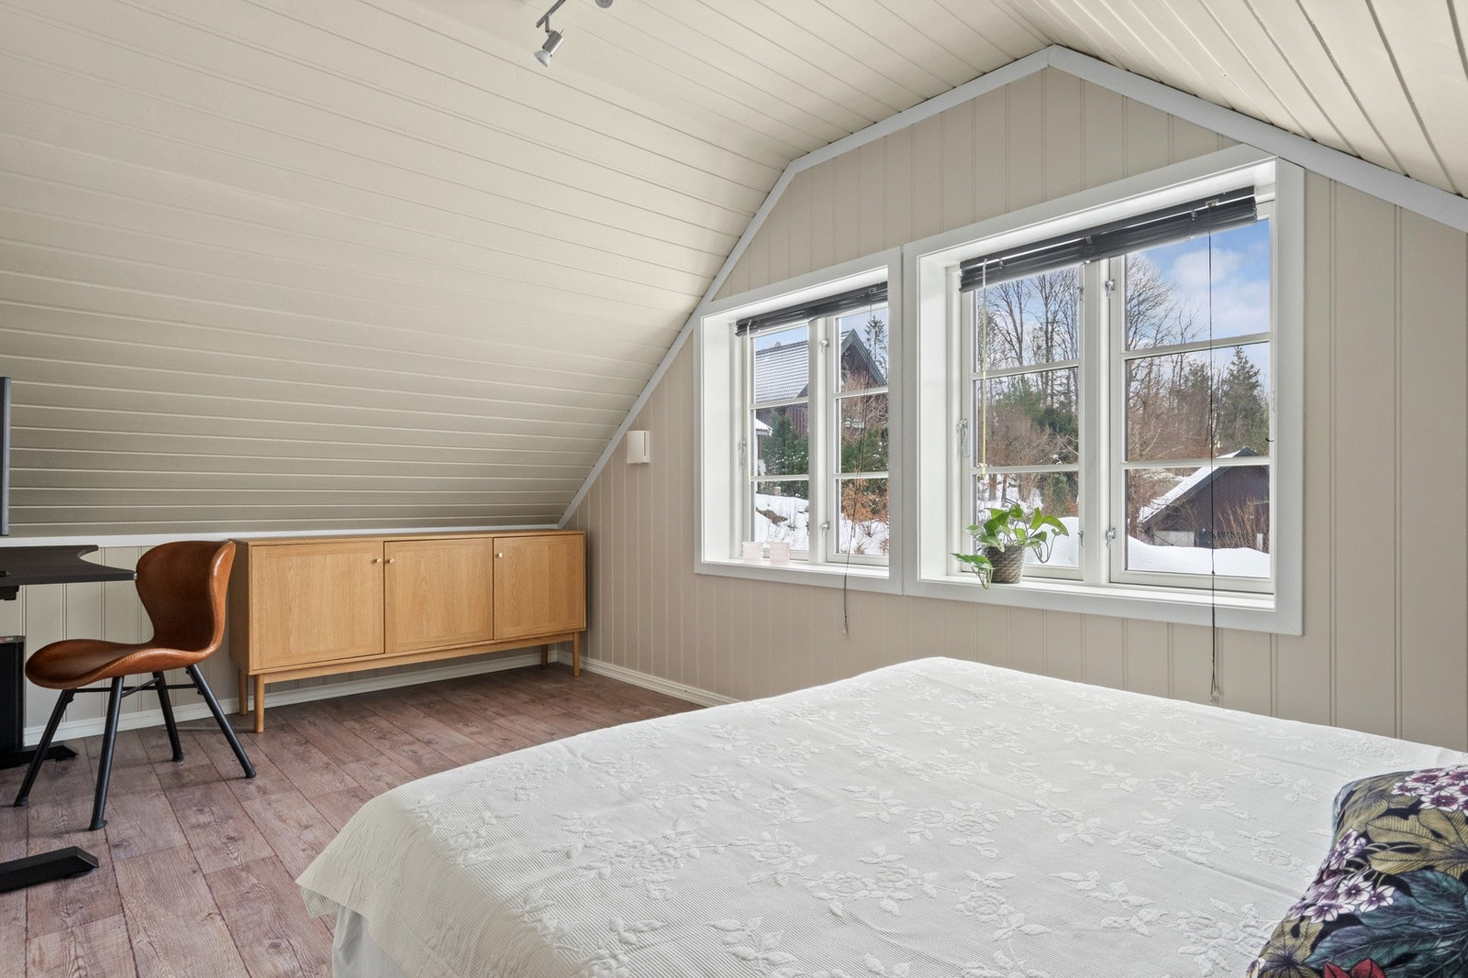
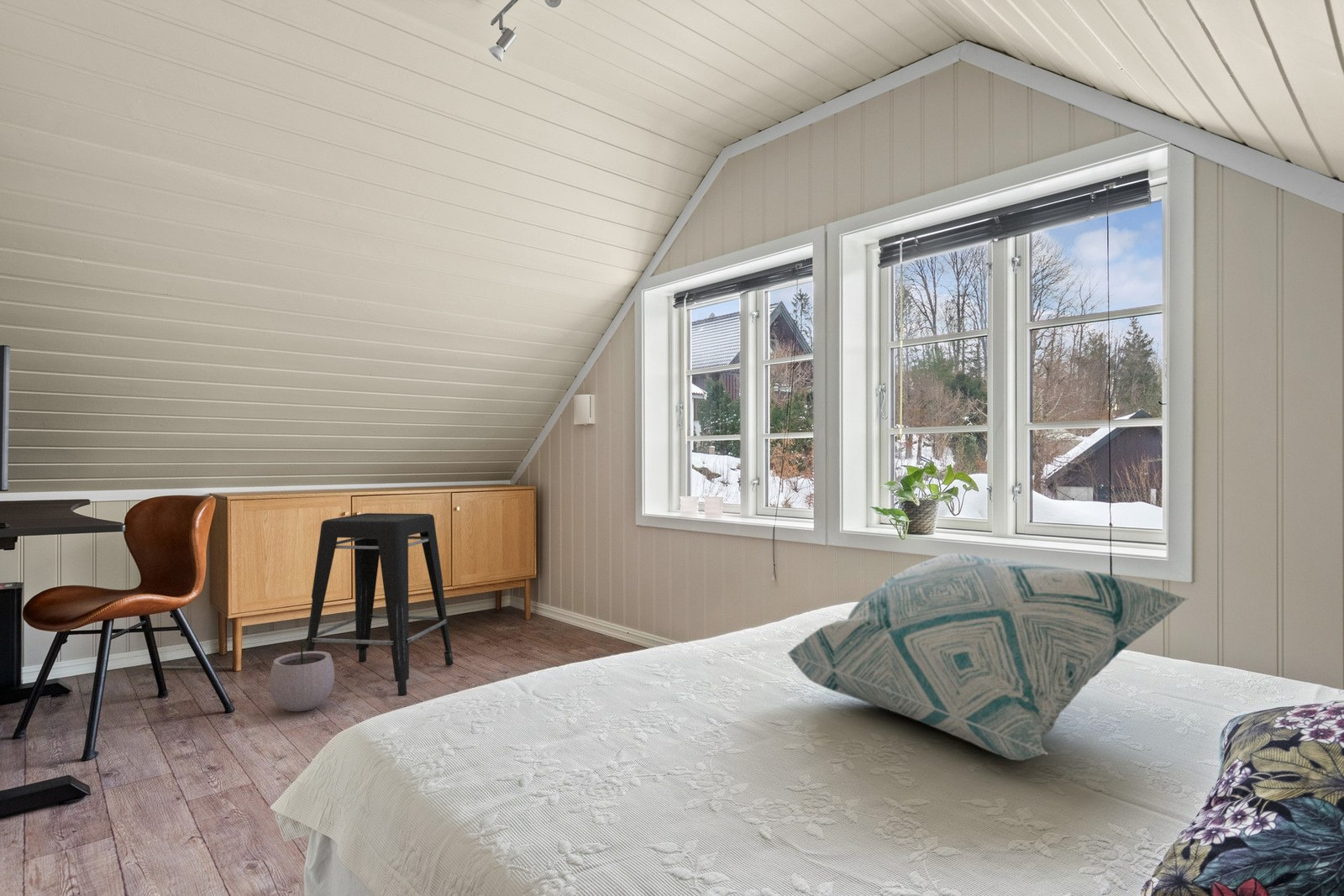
+ stool (385, 596)
+ plant pot (302, 672)
+ decorative pillow (975, 637)
